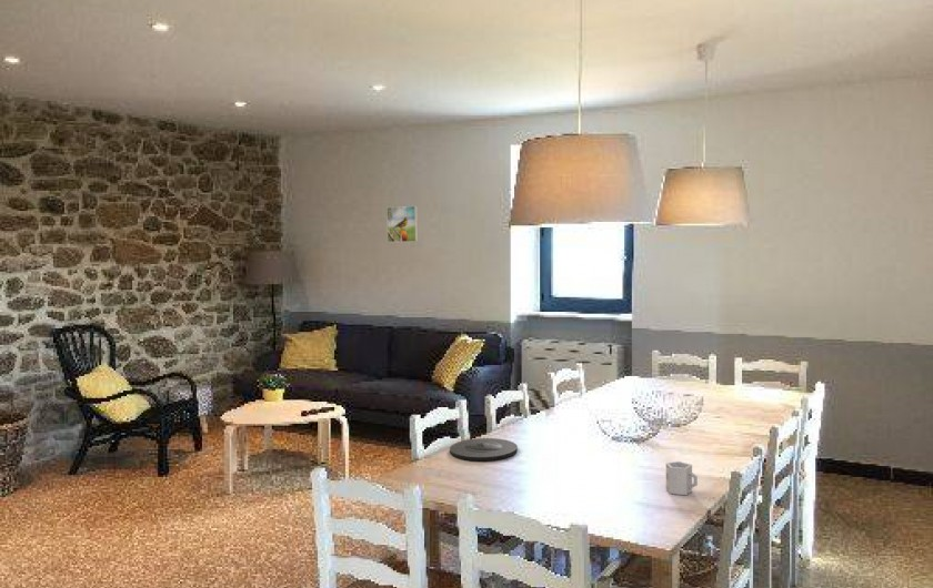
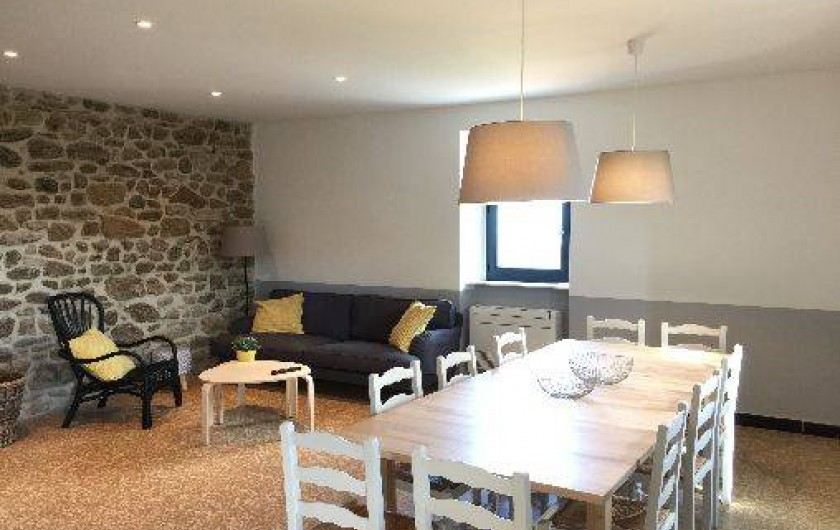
- cup (681, 478)
- plate (483, 446)
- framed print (402, 224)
